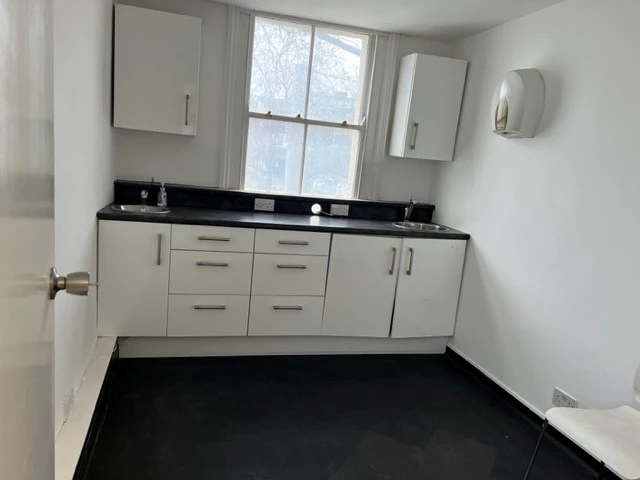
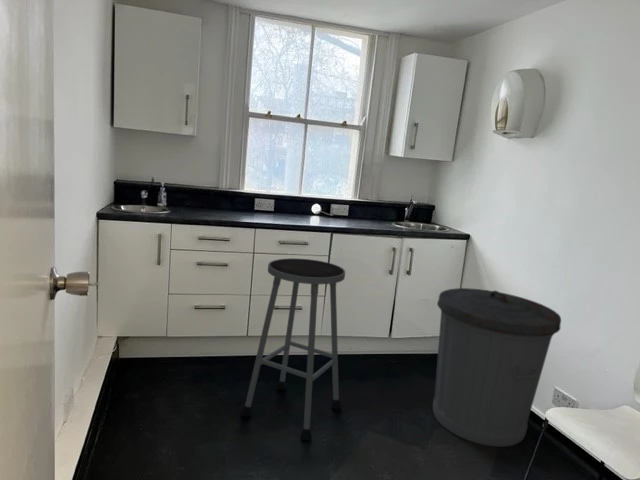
+ trash can (488, 357)
+ stool (298, 343)
